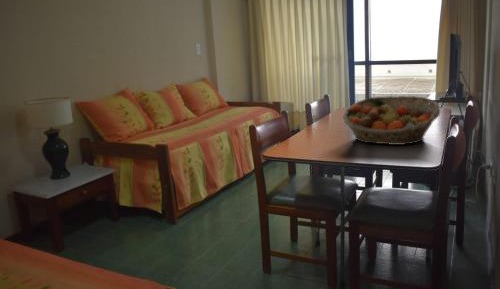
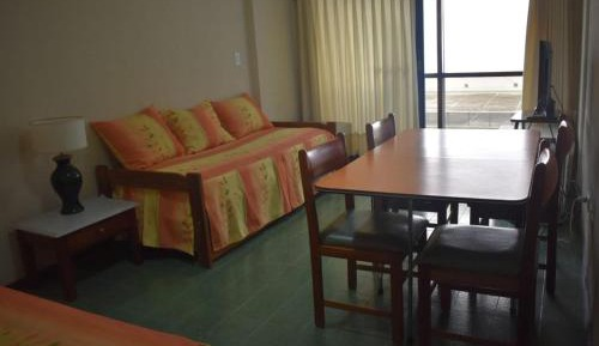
- fruit basket (389, 119)
